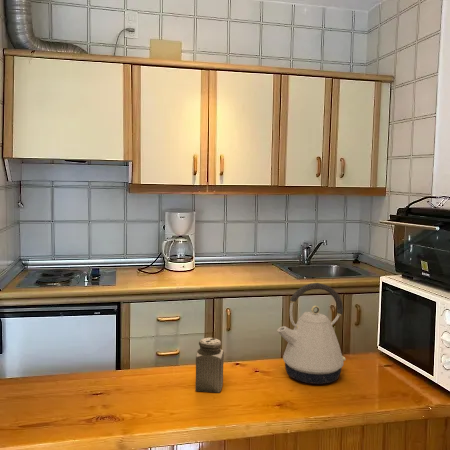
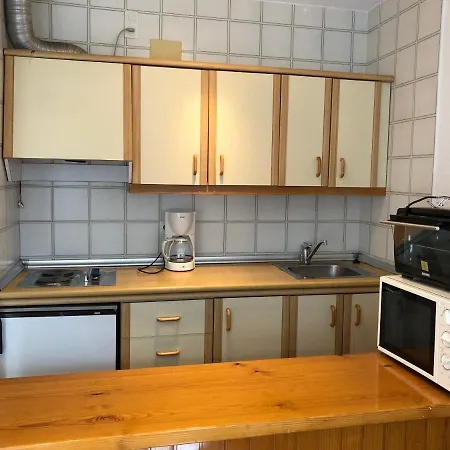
- salt shaker (209, 363)
- kettle (312, 329)
